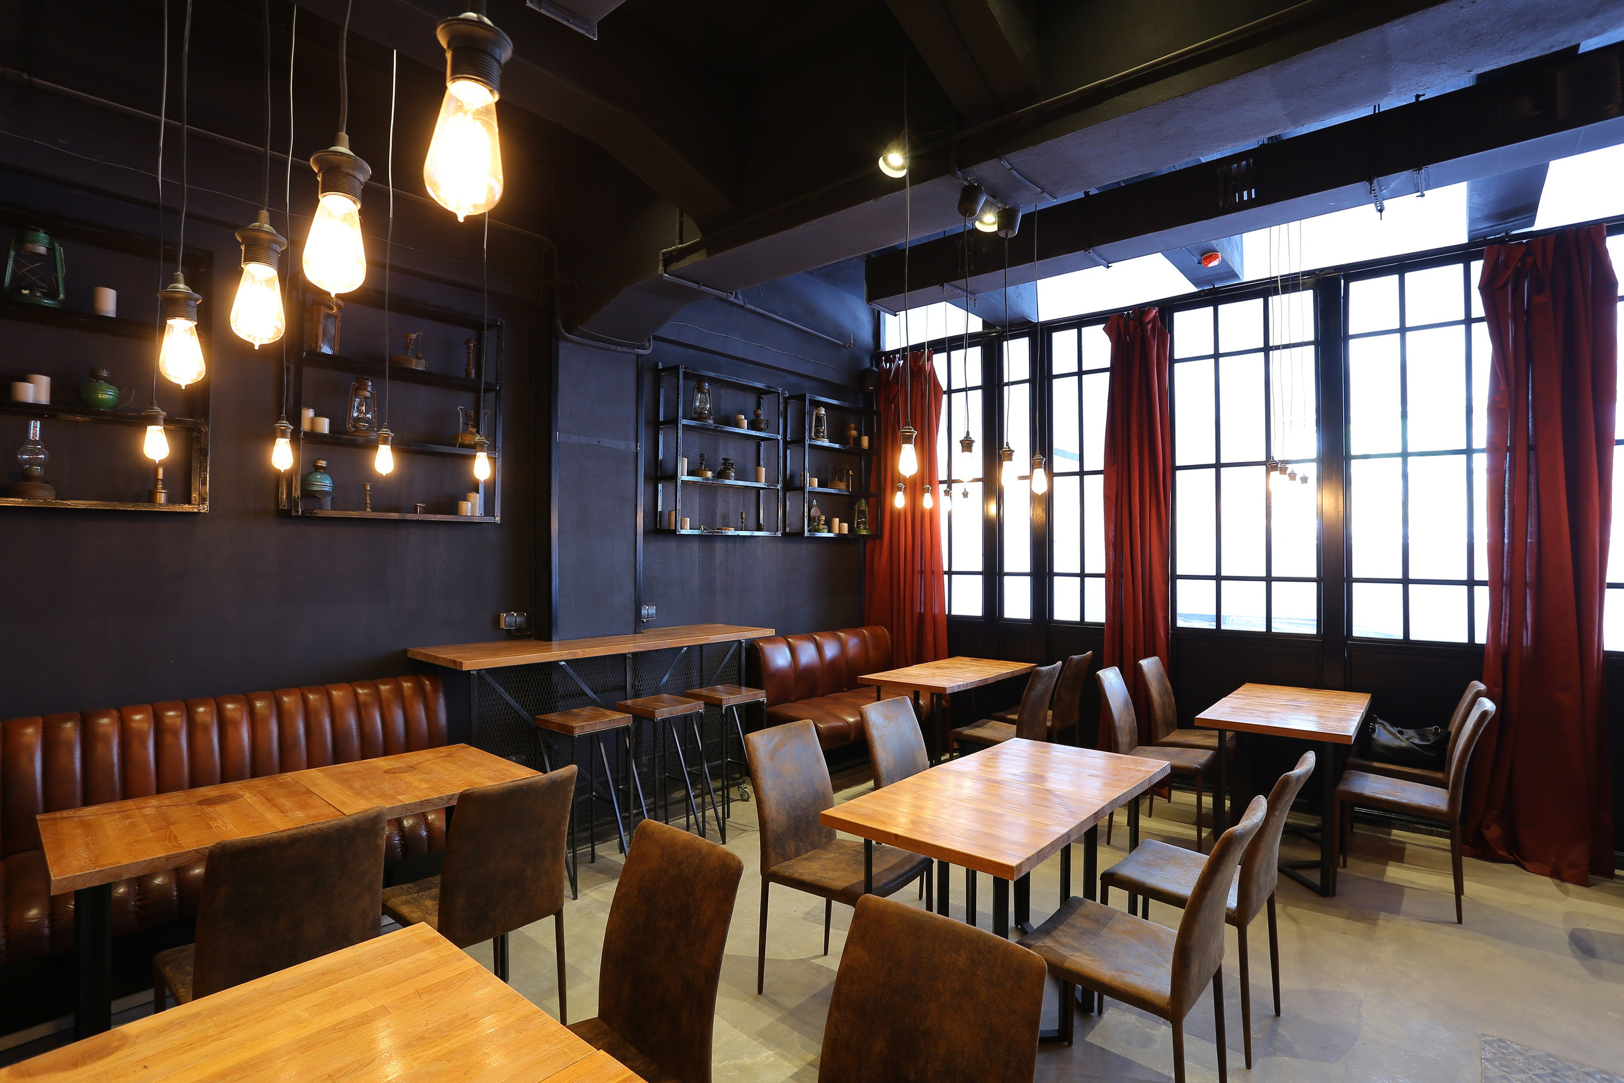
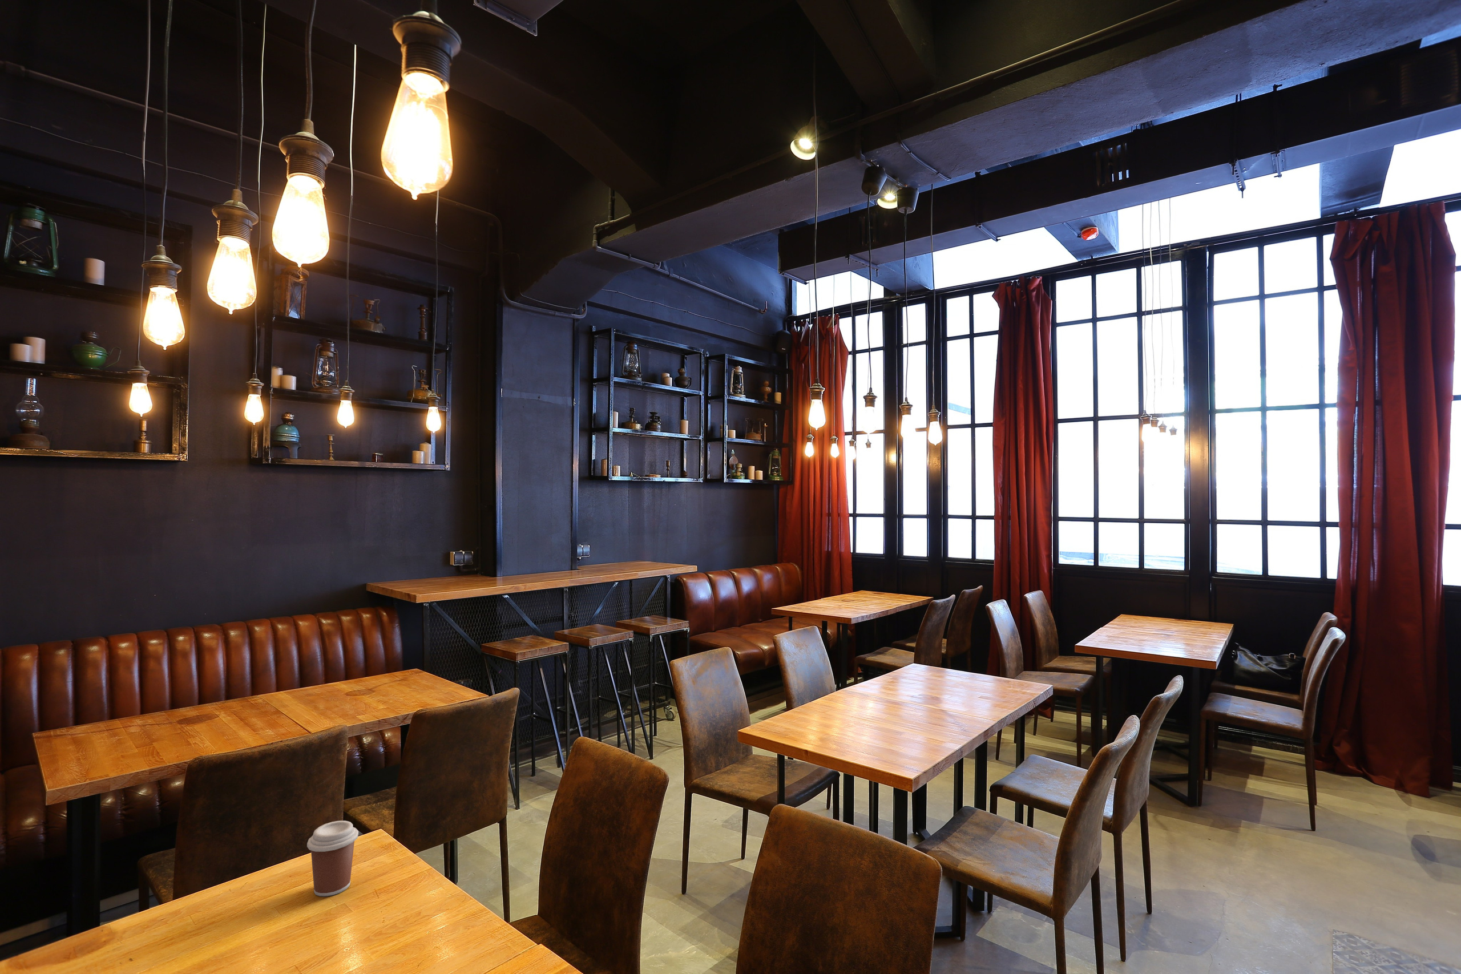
+ coffee cup (333, 858)
